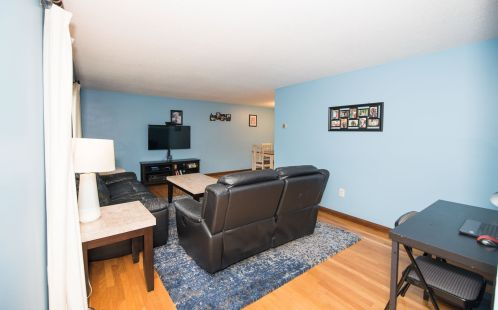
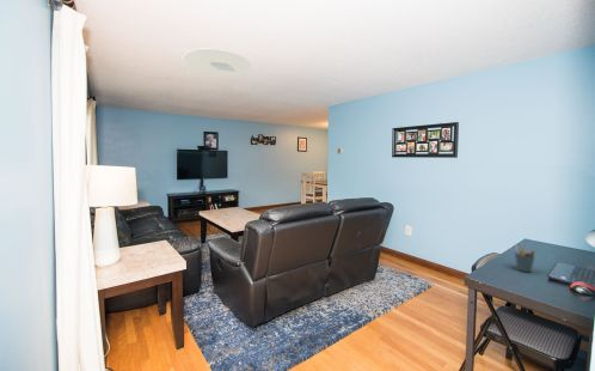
+ ceiling light (217, 61)
+ pen holder (523, 257)
